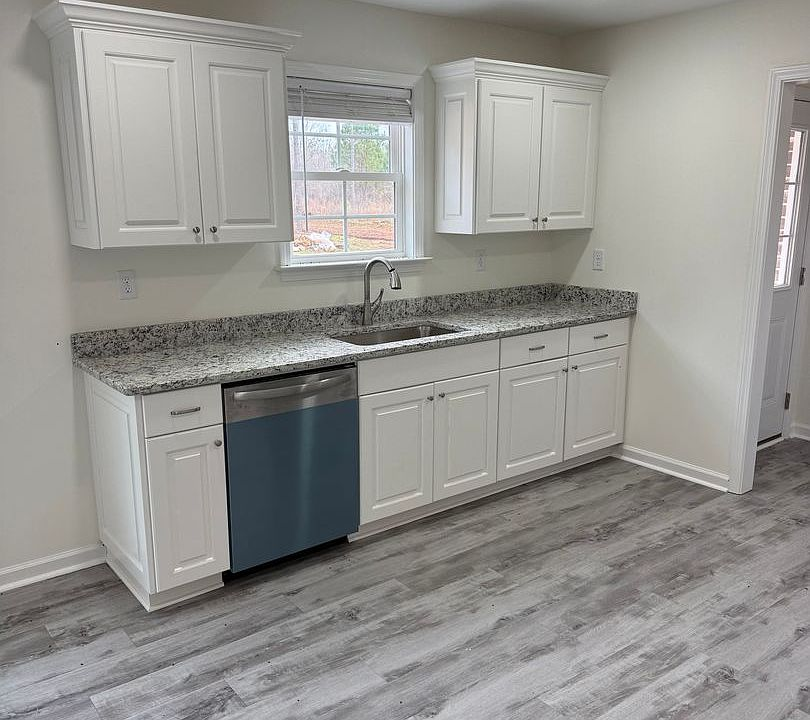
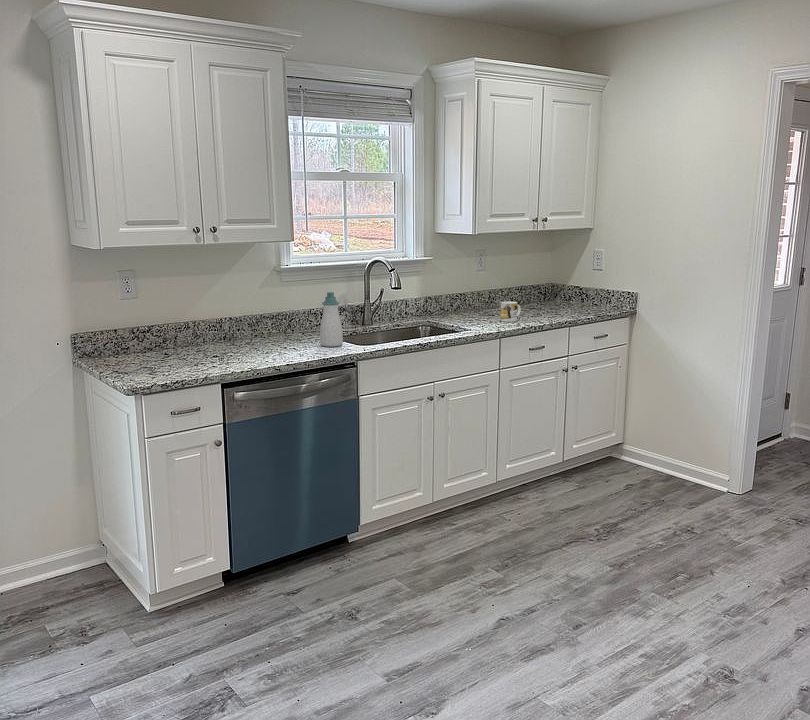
+ soap bottle (330, 318)
+ mug (511, 311)
